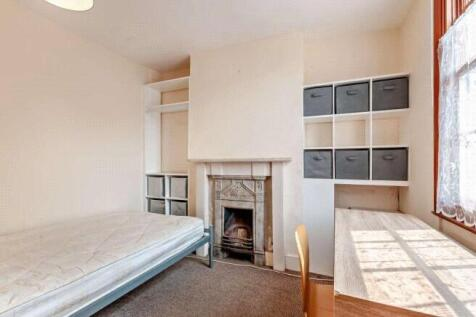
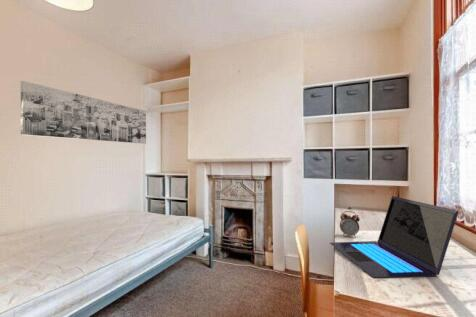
+ laptop (384, 230)
+ alarm clock (349, 223)
+ wall art (98, 119)
